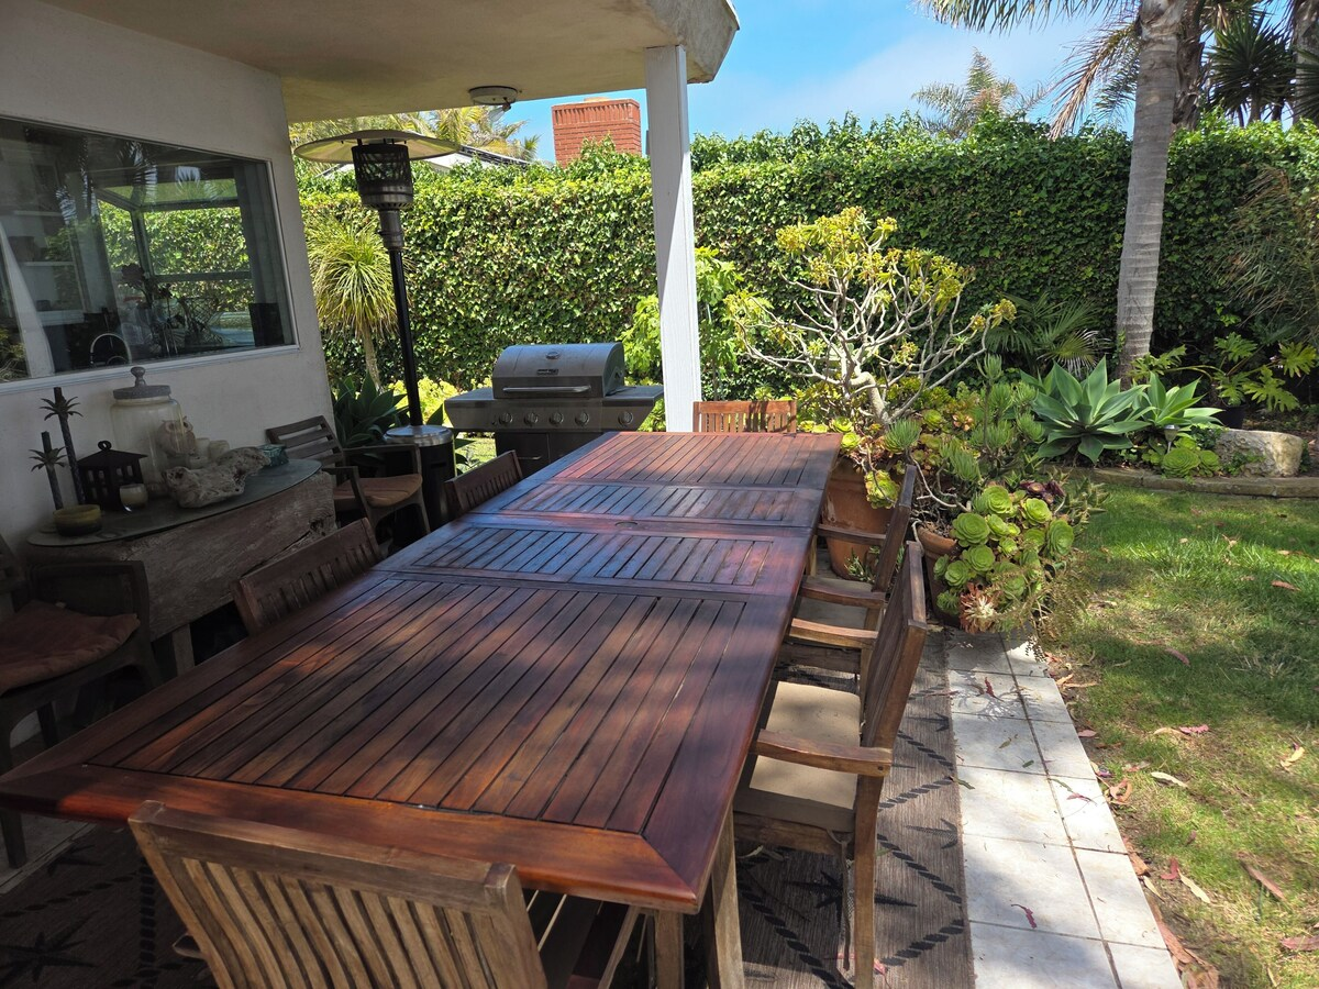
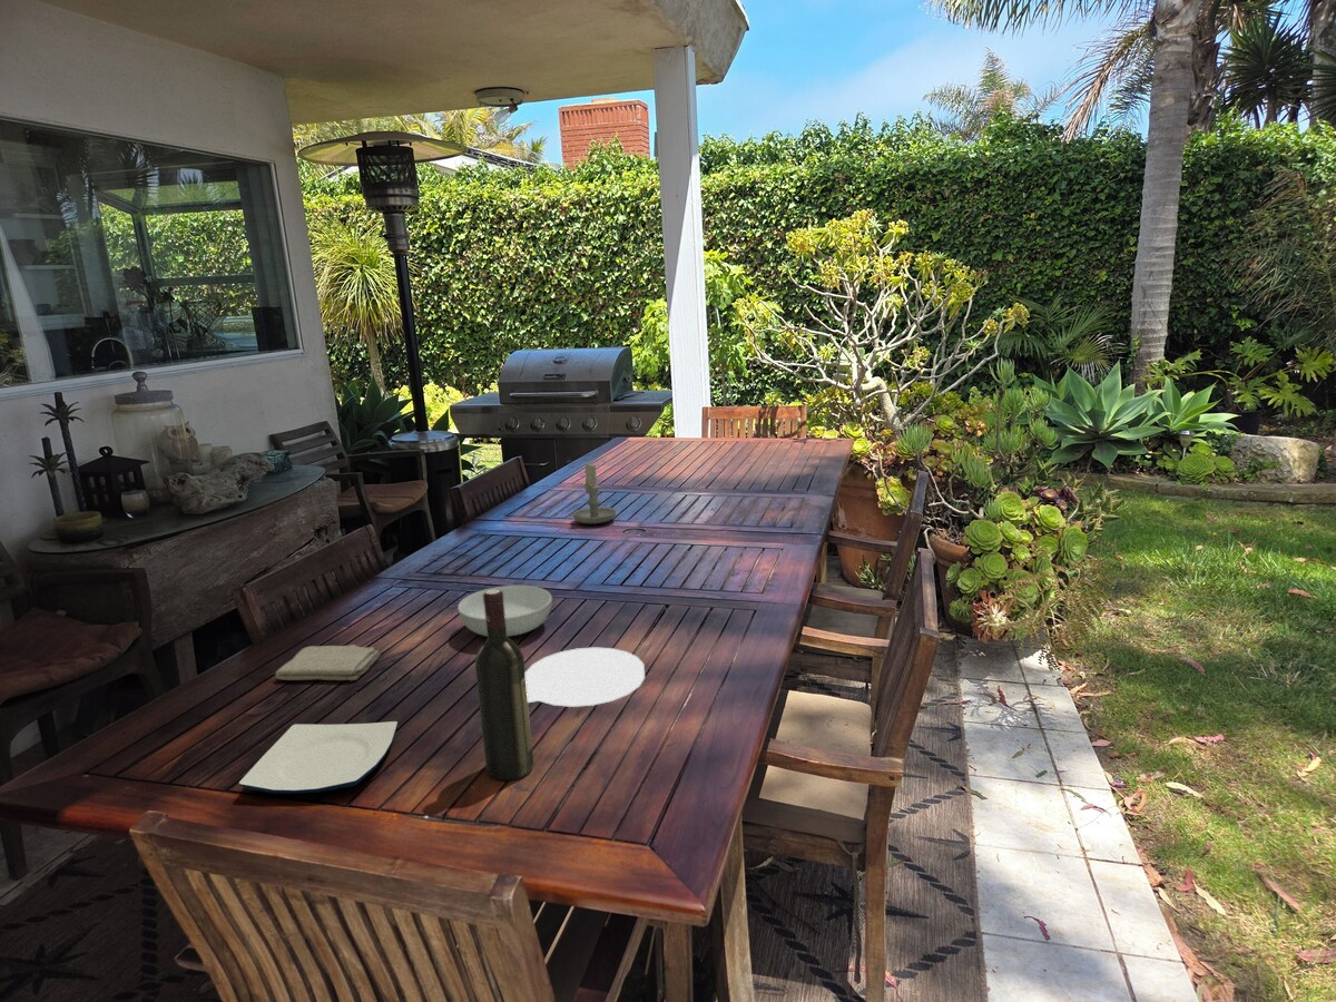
+ candle (592, 491)
+ plate (324, 757)
+ wine bottle (501, 681)
+ washcloth (328, 662)
+ plate (574, 677)
+ serving bowl (507, 615)
